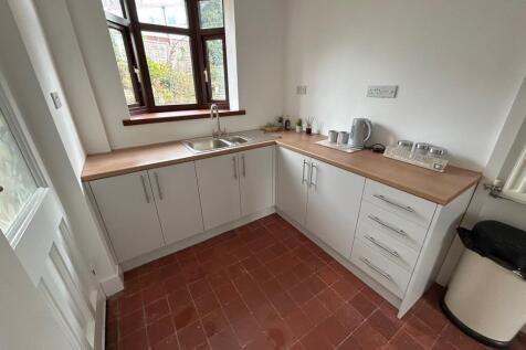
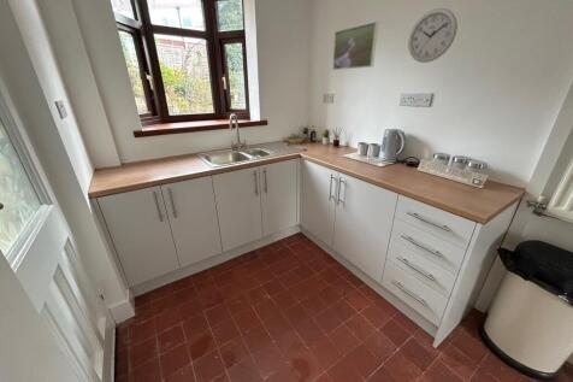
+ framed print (353, 48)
+ wall clock (430, 36)
